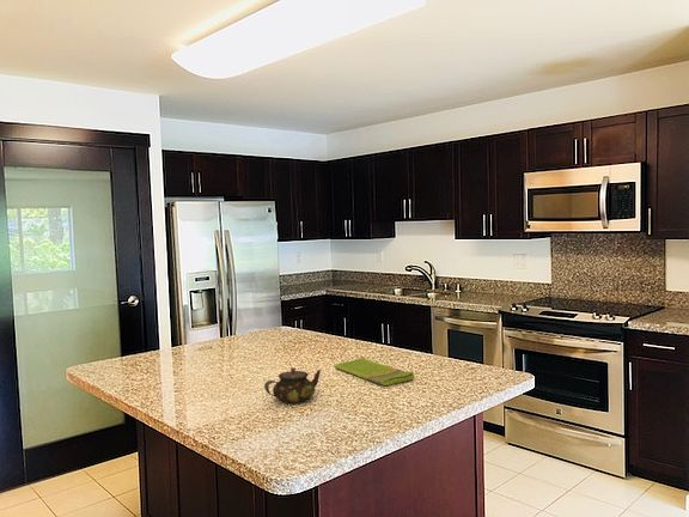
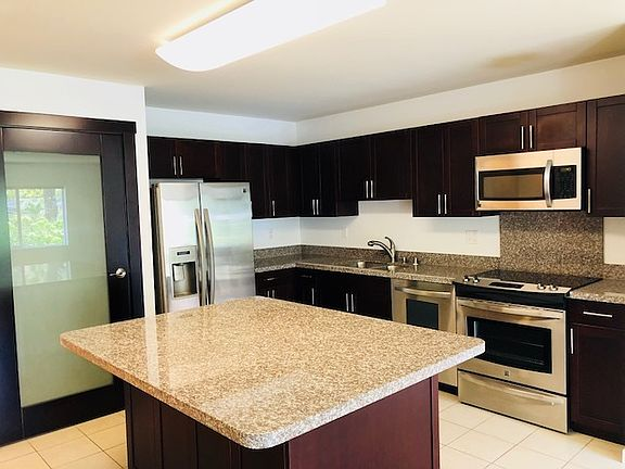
- dish towel (372, 370)
- teapot (293, 383)
